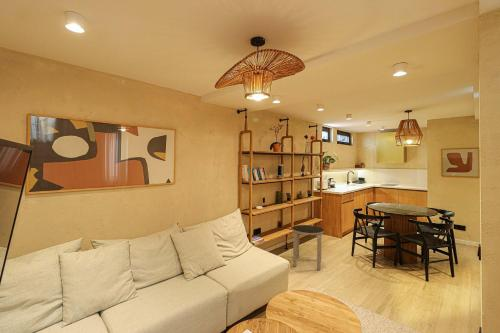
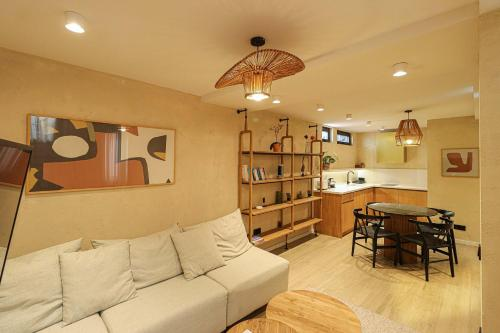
- side table (298, 245)
